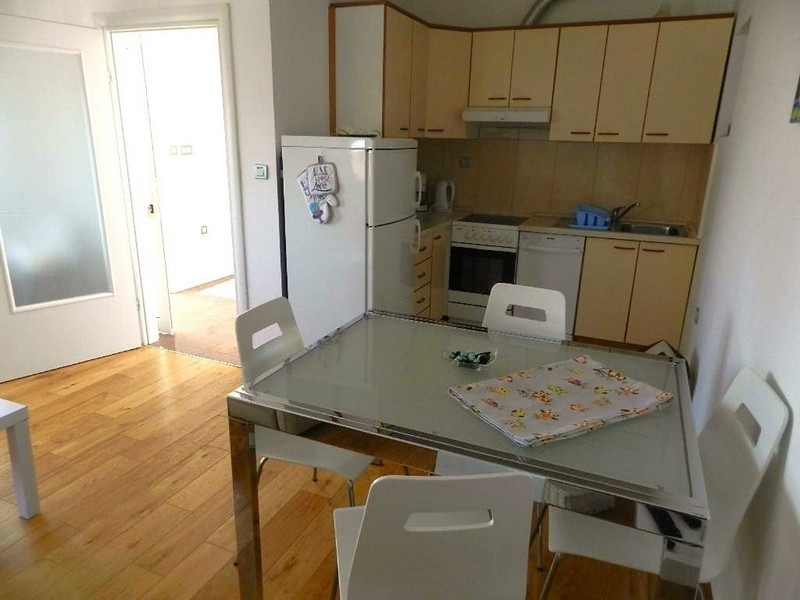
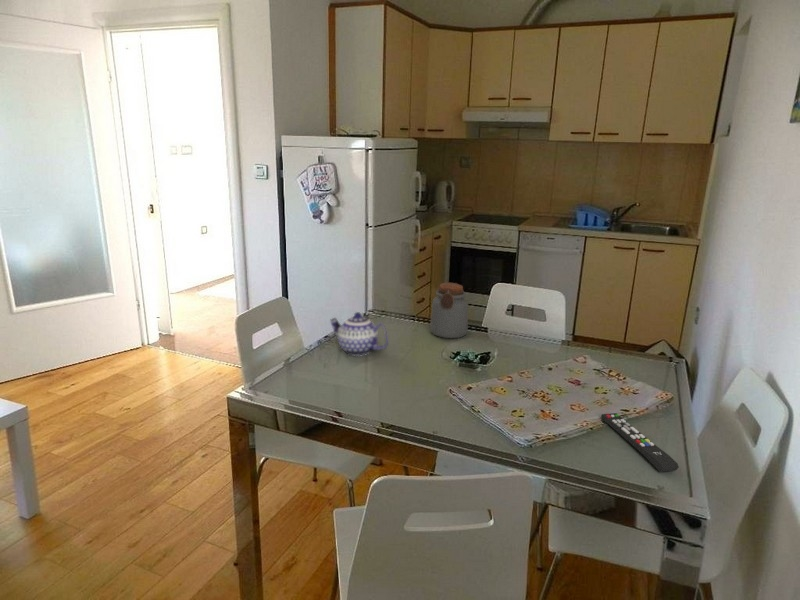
+ teapot (358, 332)
+ remote control (636, 439)
+ jar (449, 309)
